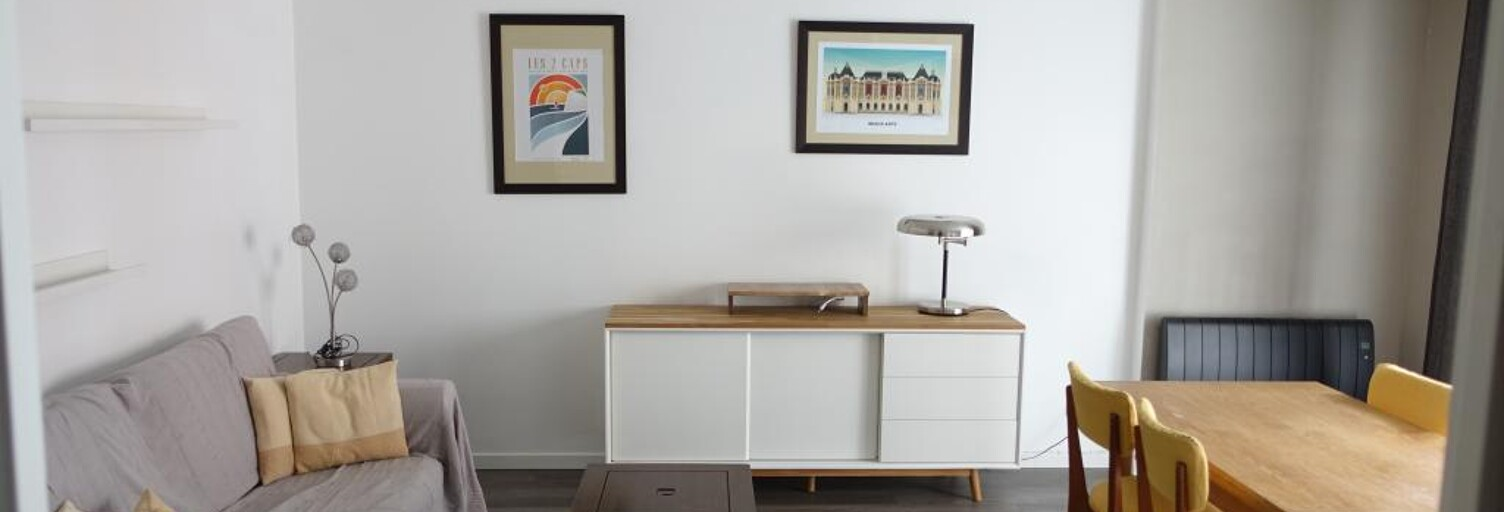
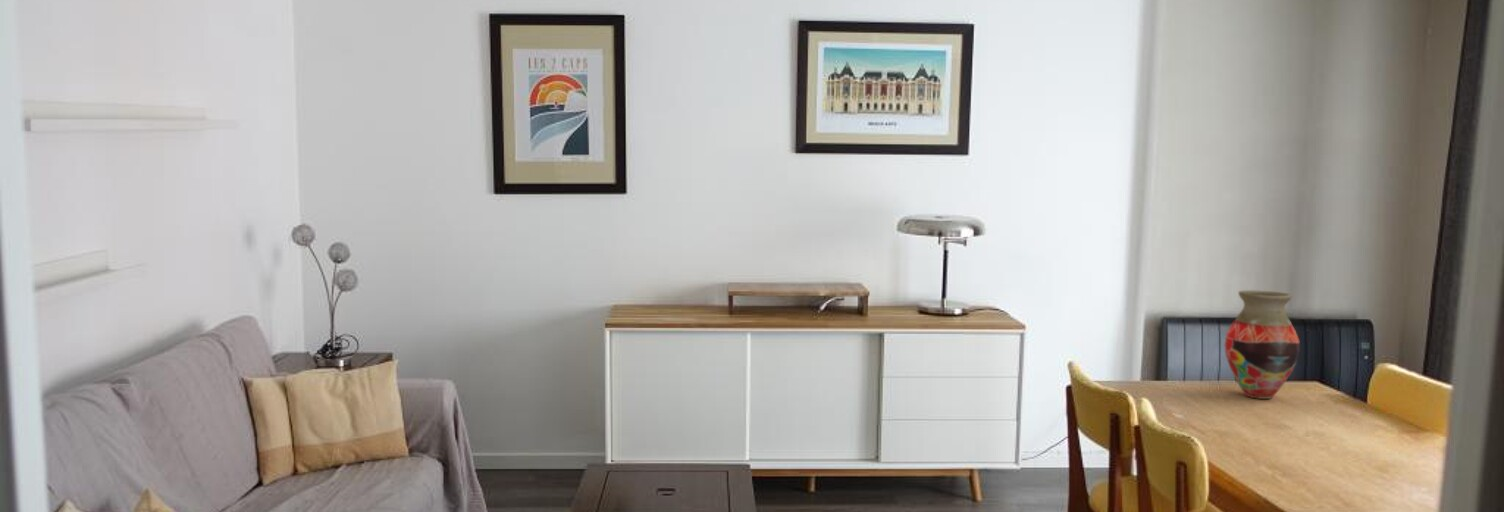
+ vase (1261, 344)
